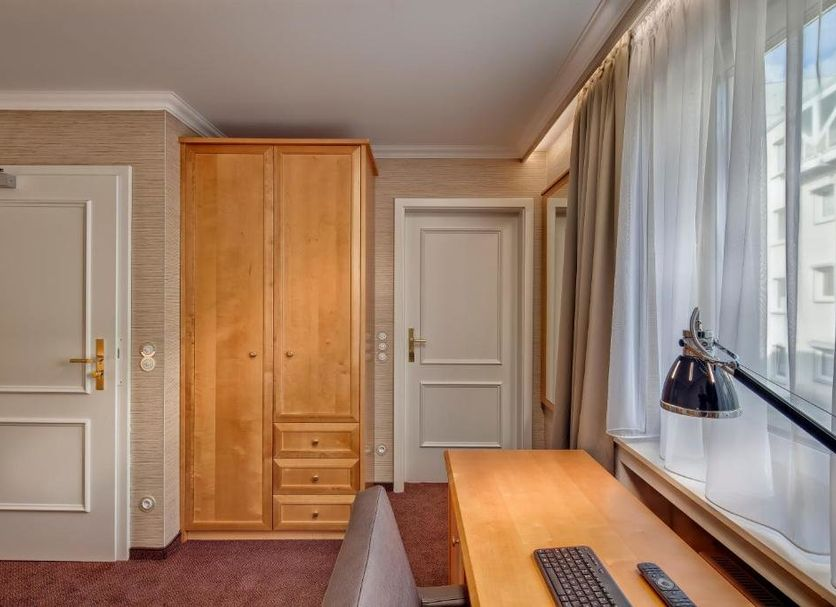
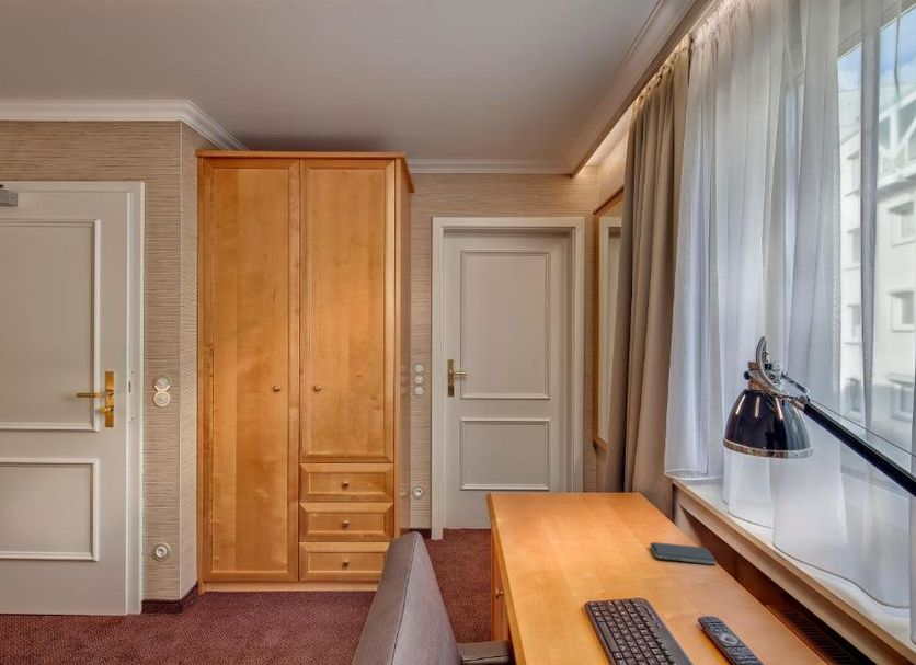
+ smartphone (682, 552)
